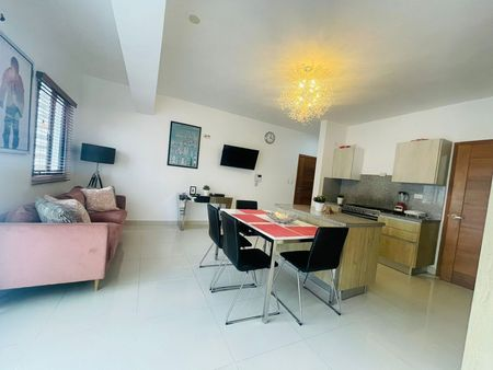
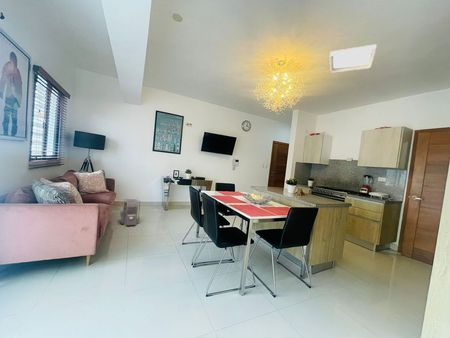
+ backpack (130, 210)
+ ceiling light (351, 60)
